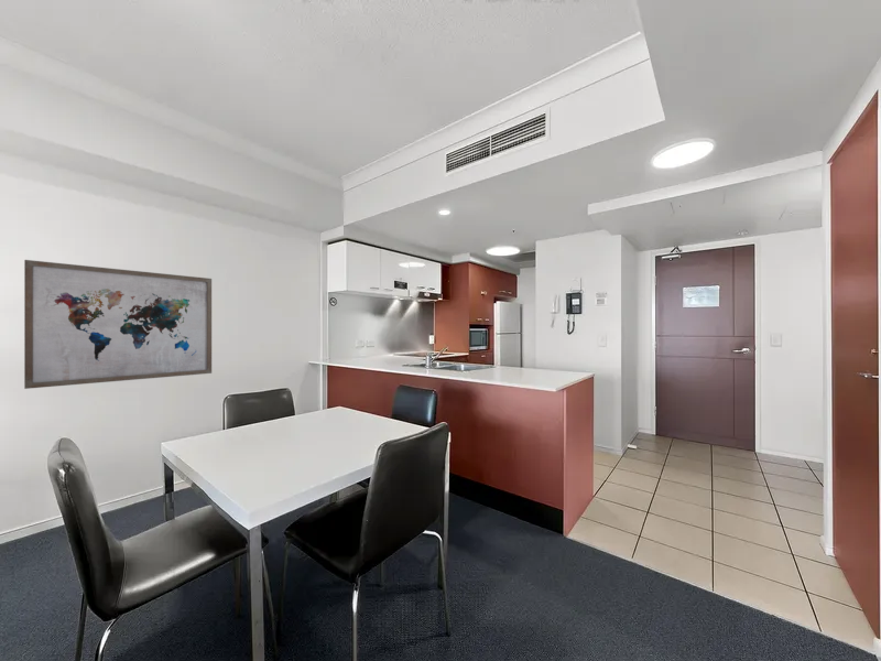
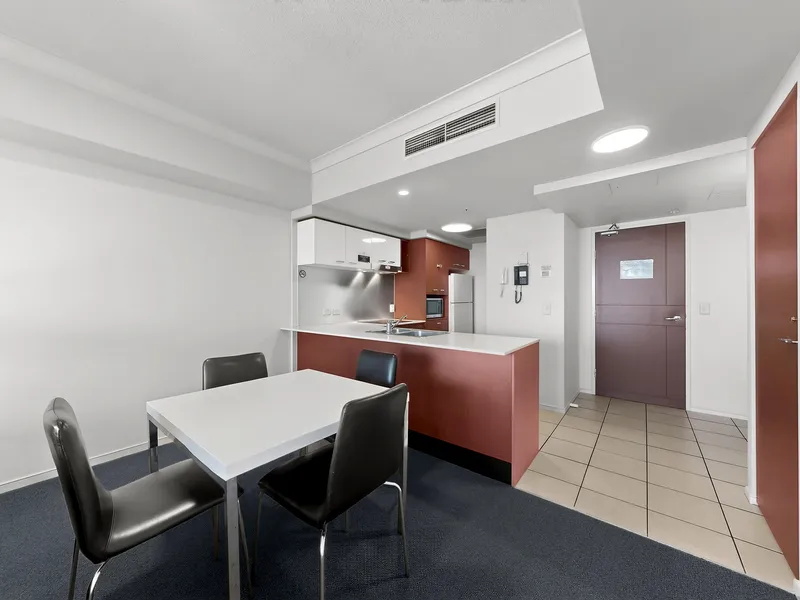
- wall art (132, 325)
